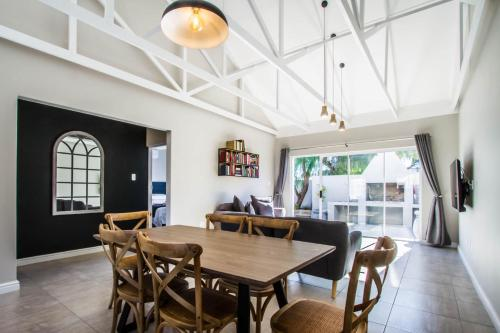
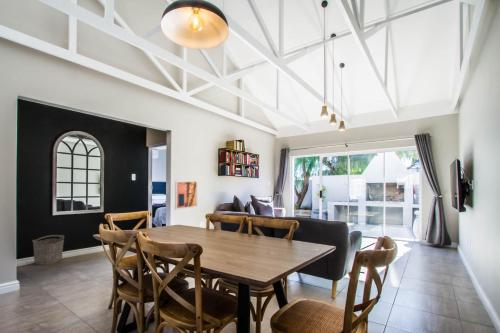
+ bucket (48, 248)
+ wall art (186, 194)
